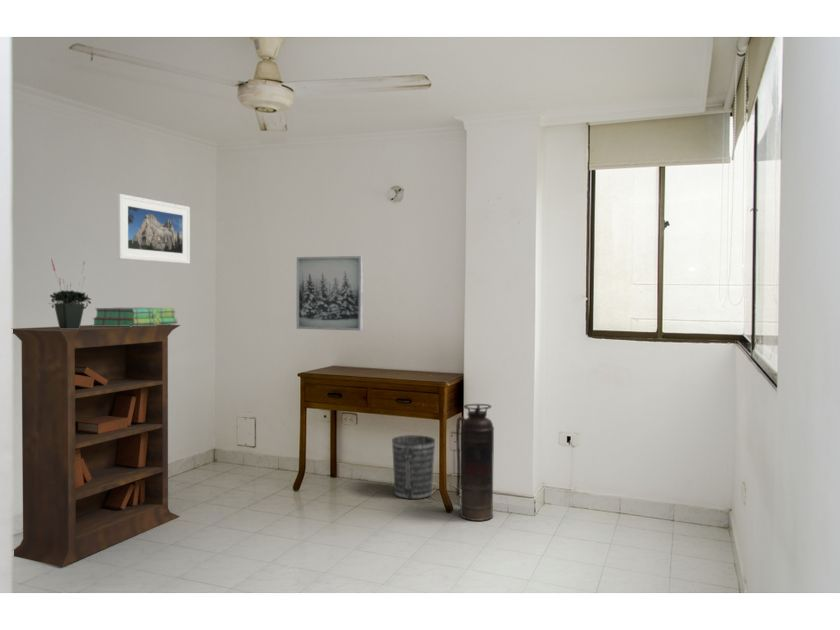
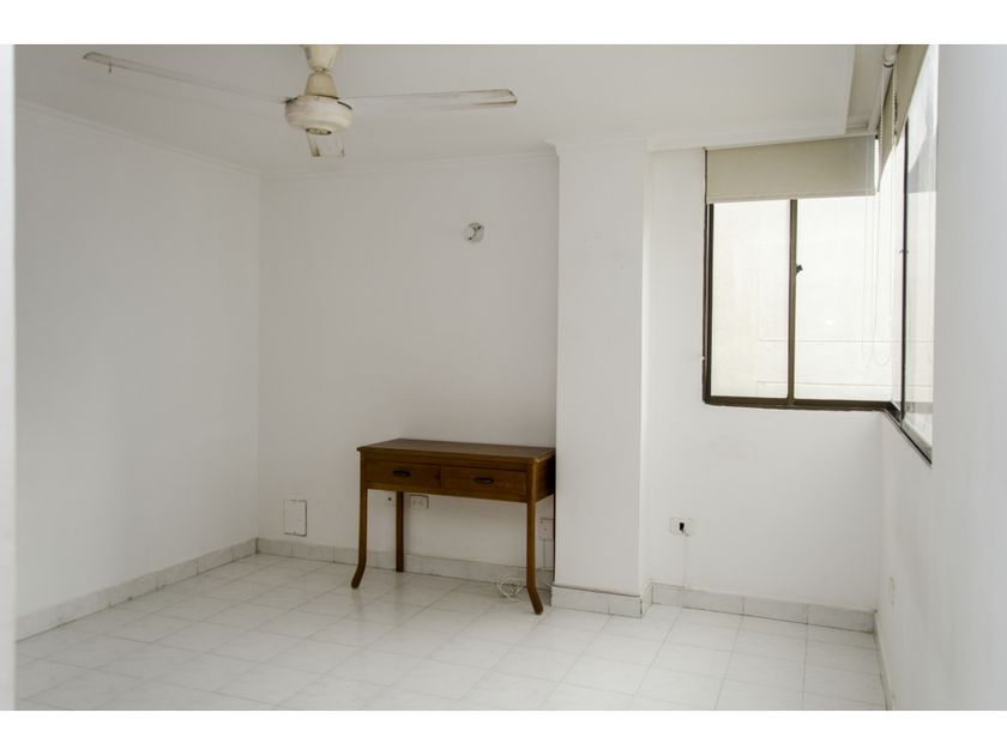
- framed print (156, 231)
- fire extinguisher (475, 460)
- wastebasket (413, 466)
- bookcase (100, 430)
- wall art (329, 293)
- stack of books (136, 316)
- potted plant (69, 292)
